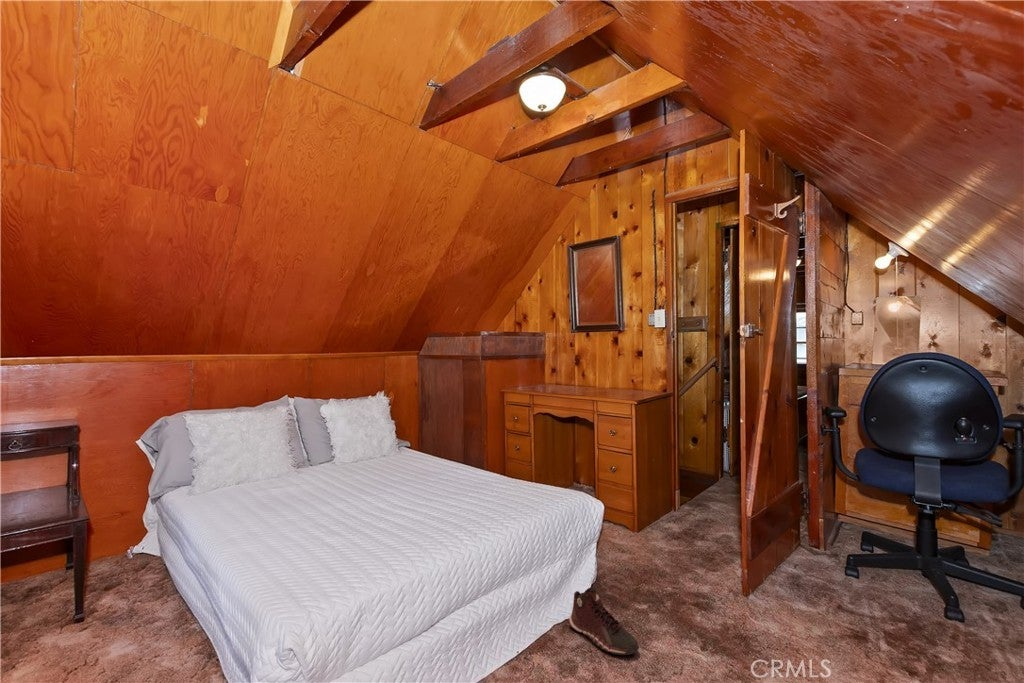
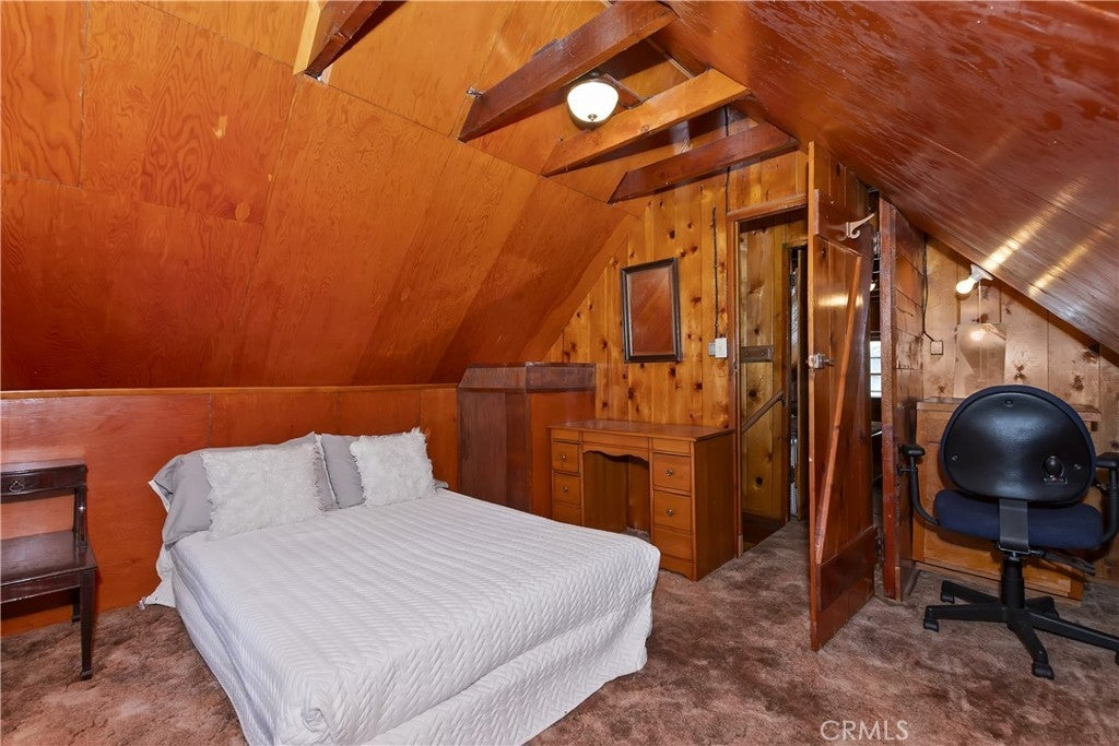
- sneaker (601, 615)
